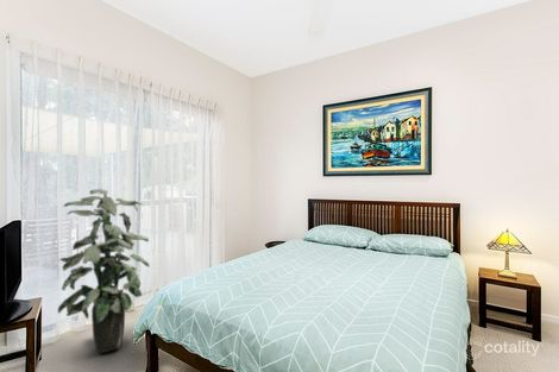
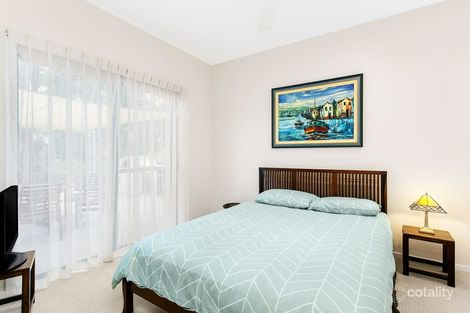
- indoor plant (103, 266)
